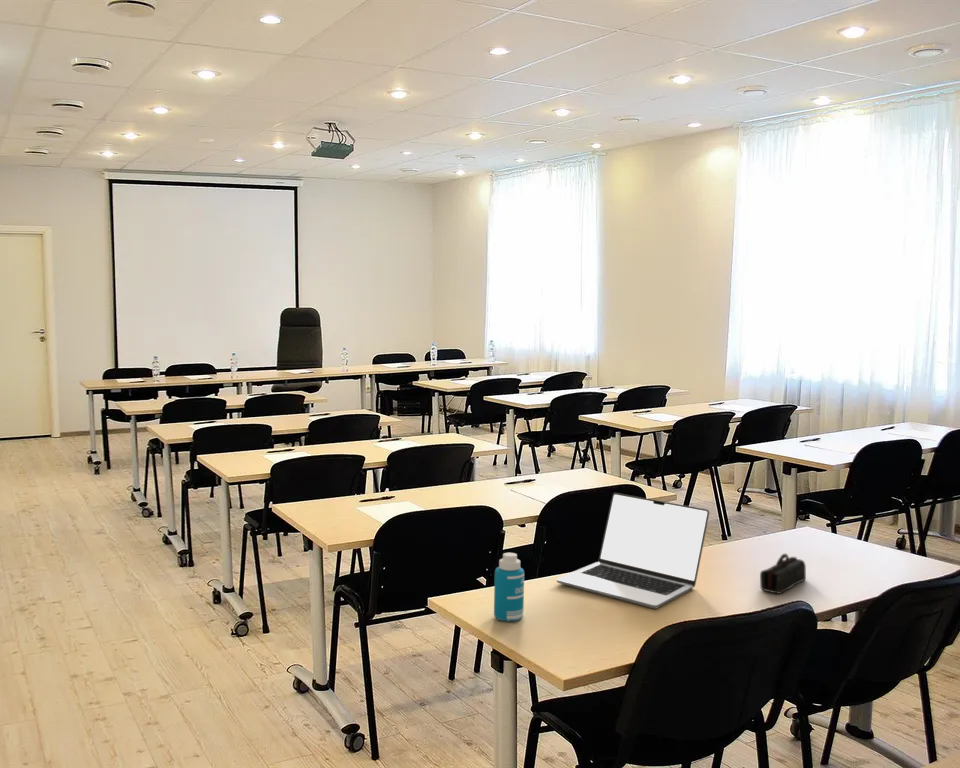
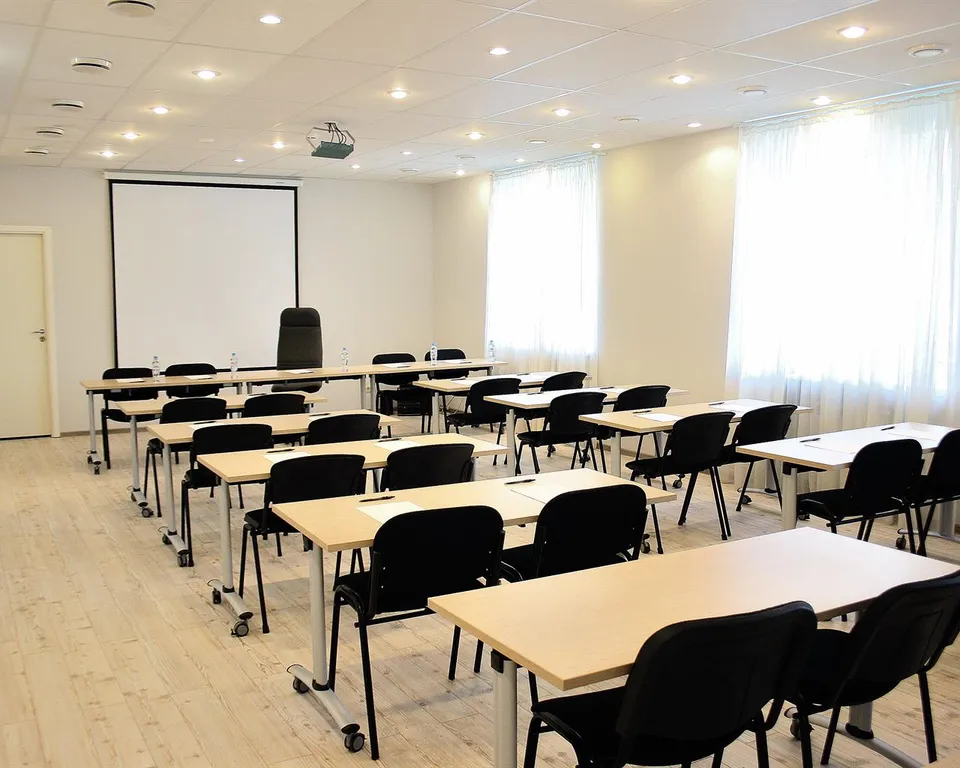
- bottle (509, 585)
- laptop (632, 546)
- pencil case (783, 568)
